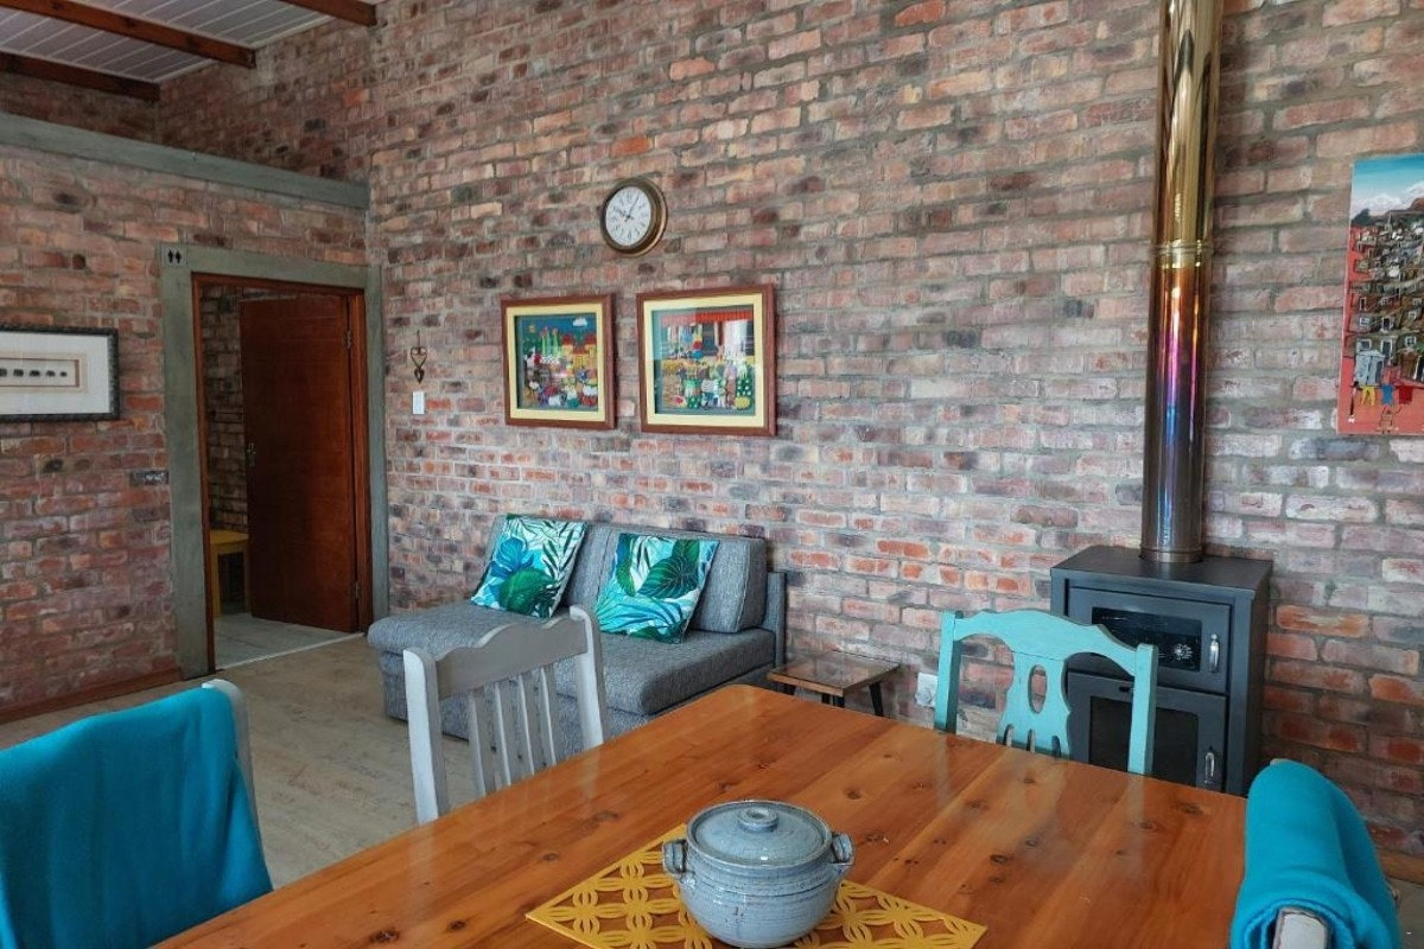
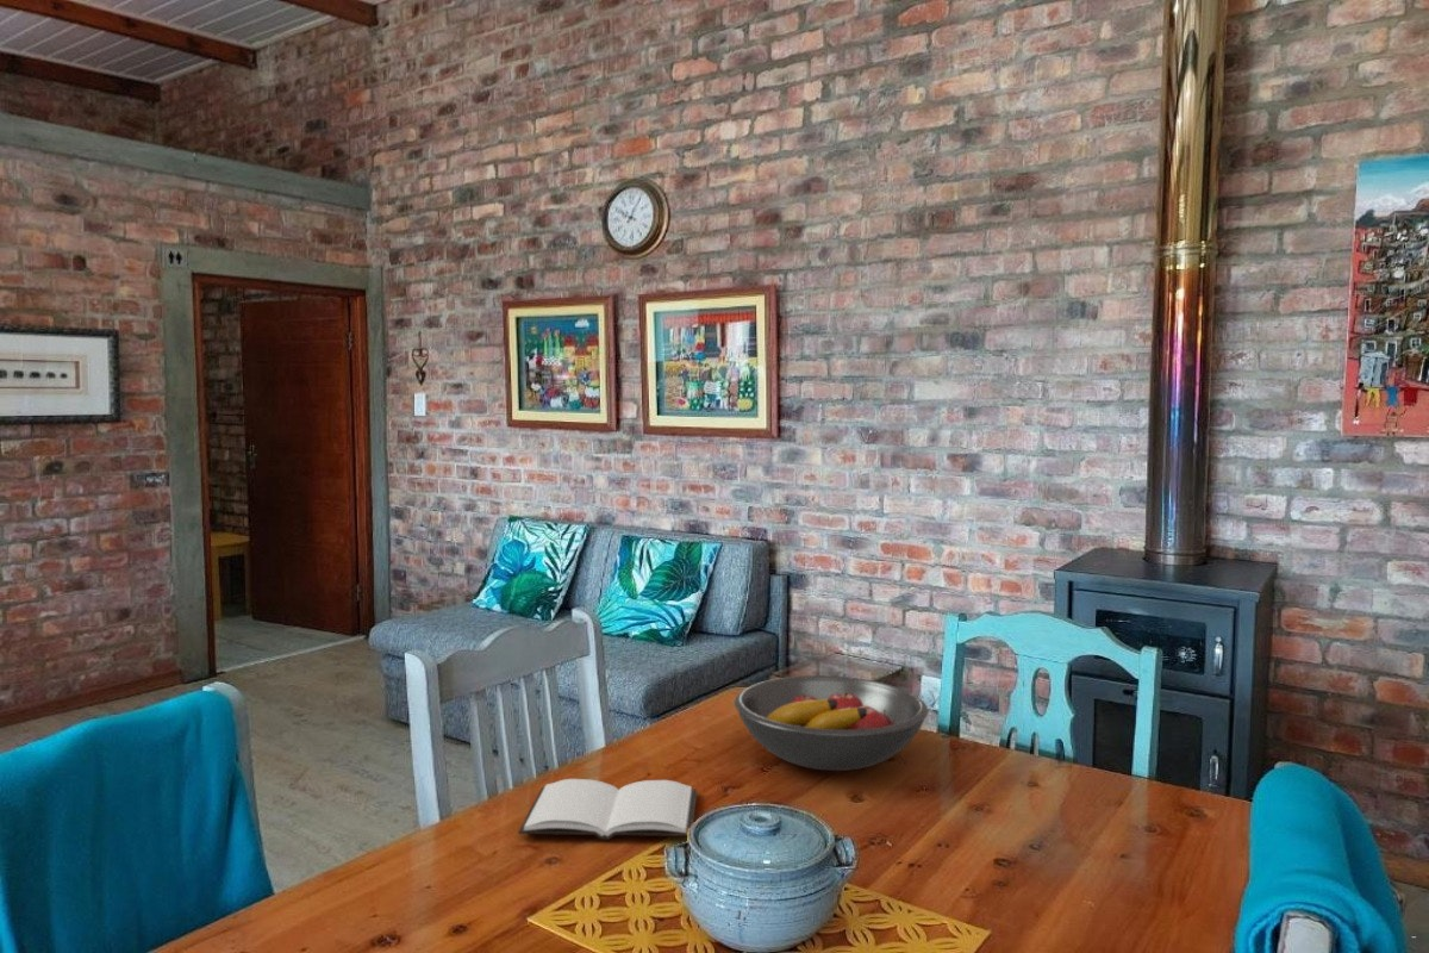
+ book (612, 806)
+ fruit bowl (829, 721)
